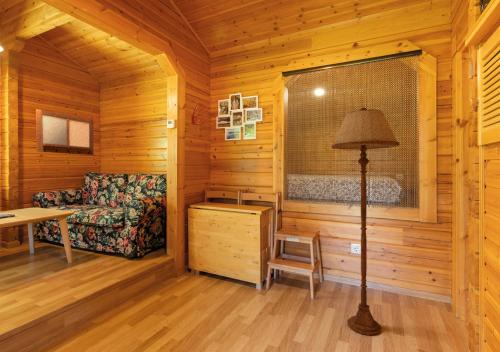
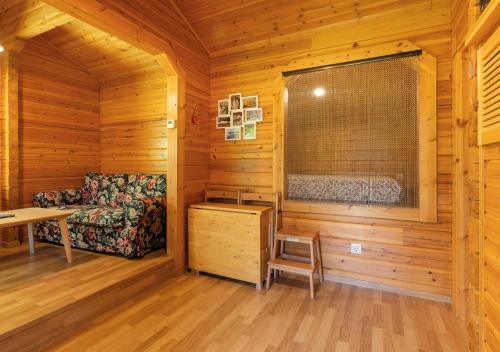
- writing board (68, 134)
- floor lamp (364, 217)
